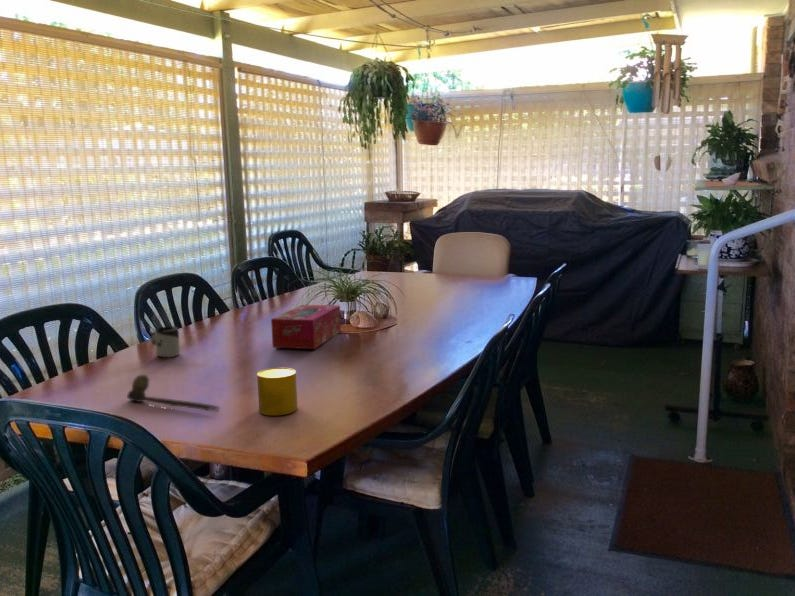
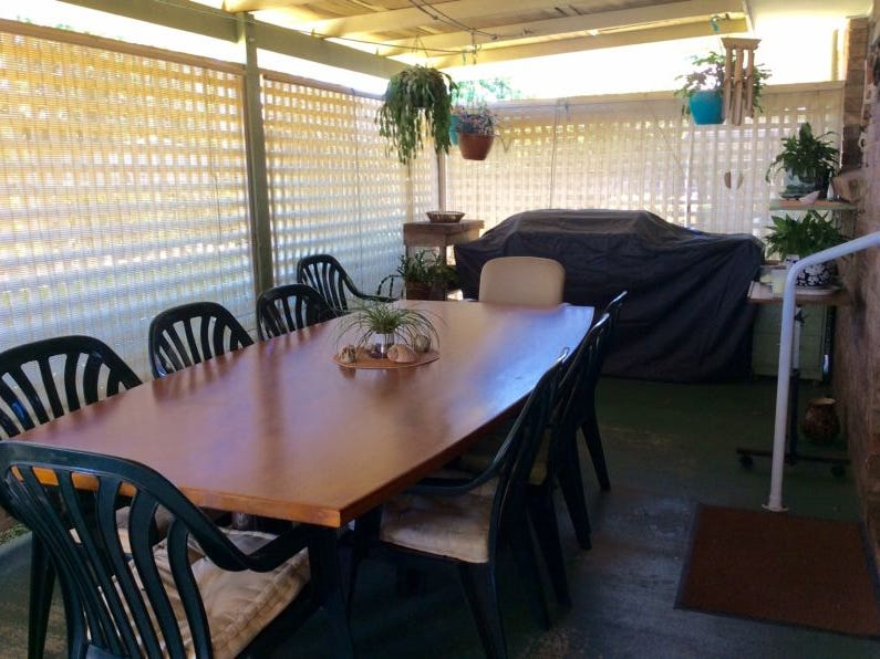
- cup (164, 341)
- cup (277, 391)
- spoon (172, 399)
- tissue box (307, 325)
